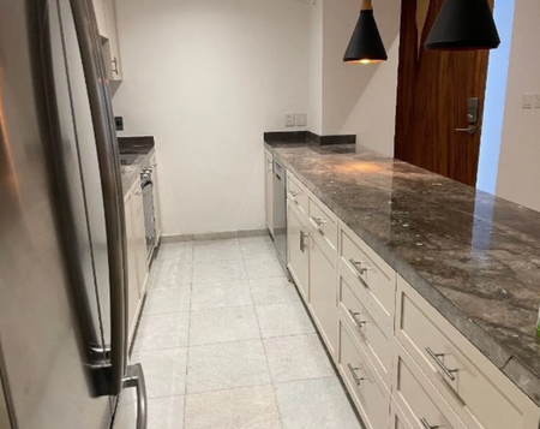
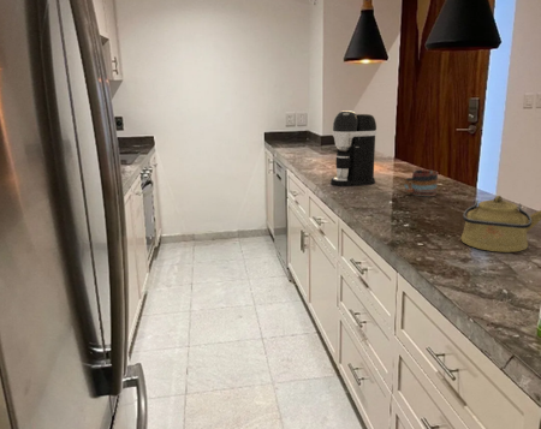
+ mug (422, 183)
+ coffee maker (353, 147)
+ kettle (503, 220)
